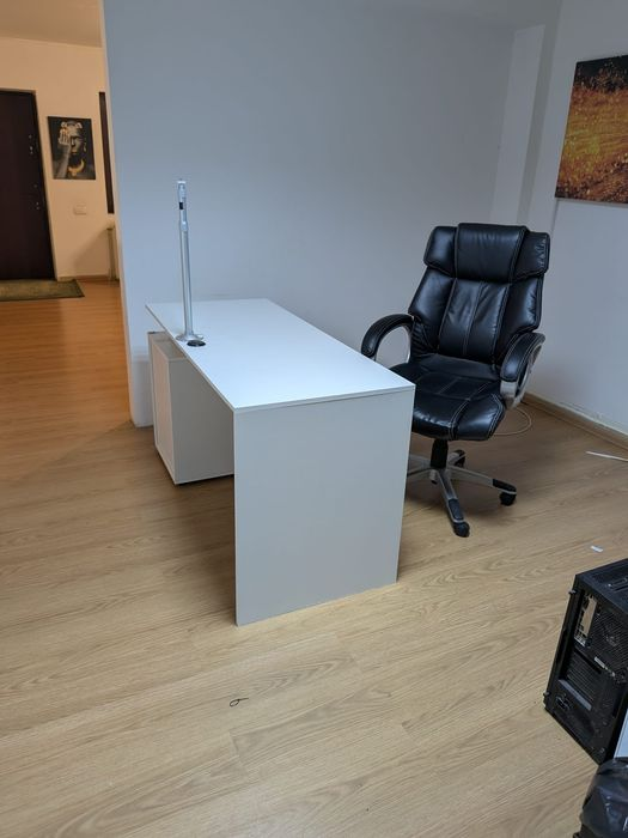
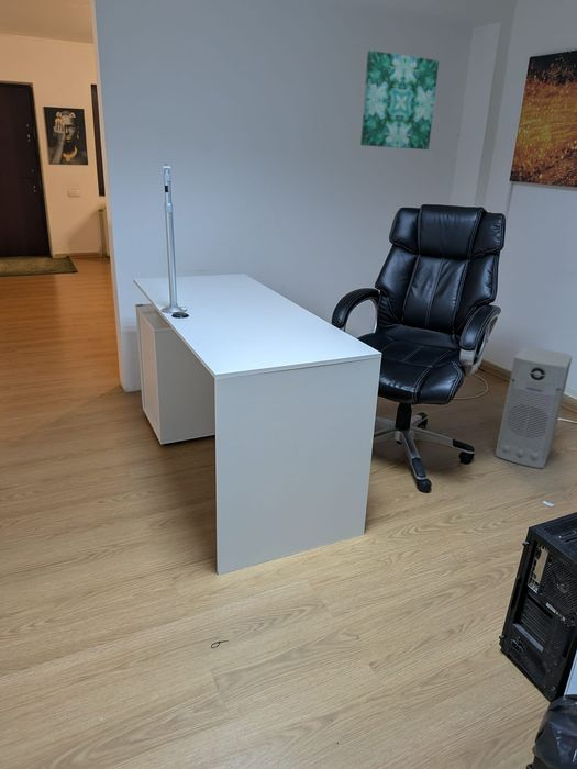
+ wall art (399, 102)
+ air purifier (533, 405)
